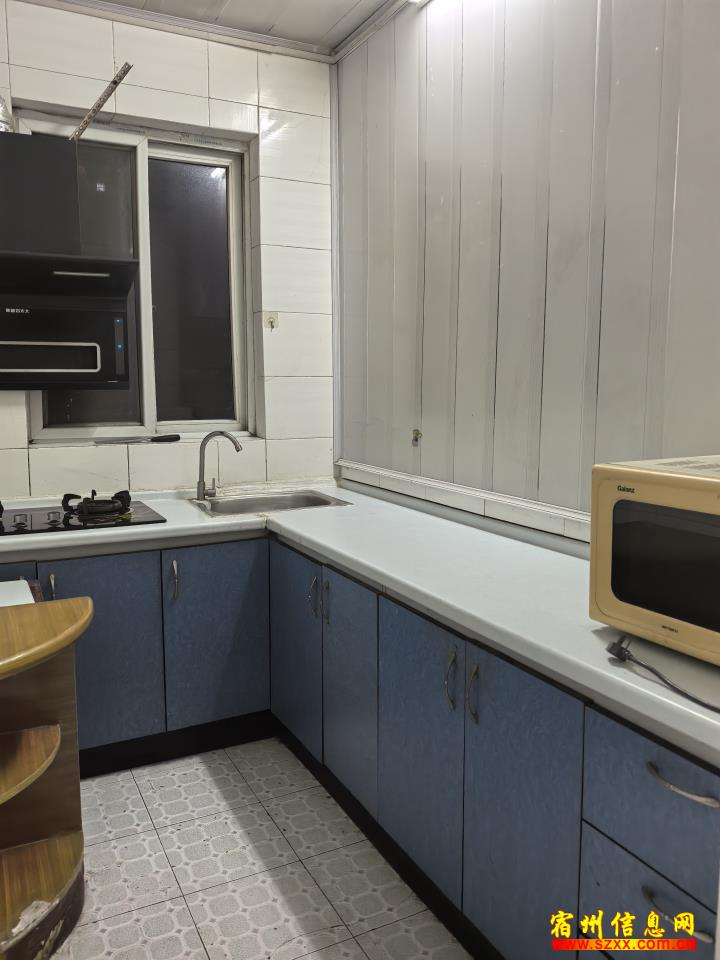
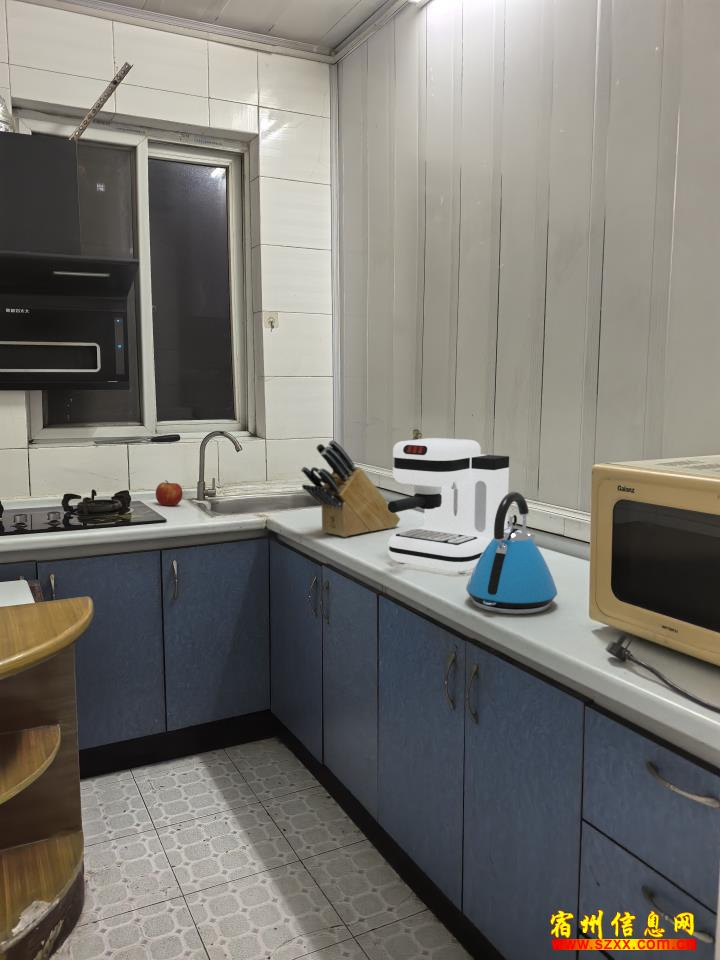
+ apple (169, 492)
+ coffee maker (445, 502)
+ knife block (351, 485)
+ kettle (510, 548)
